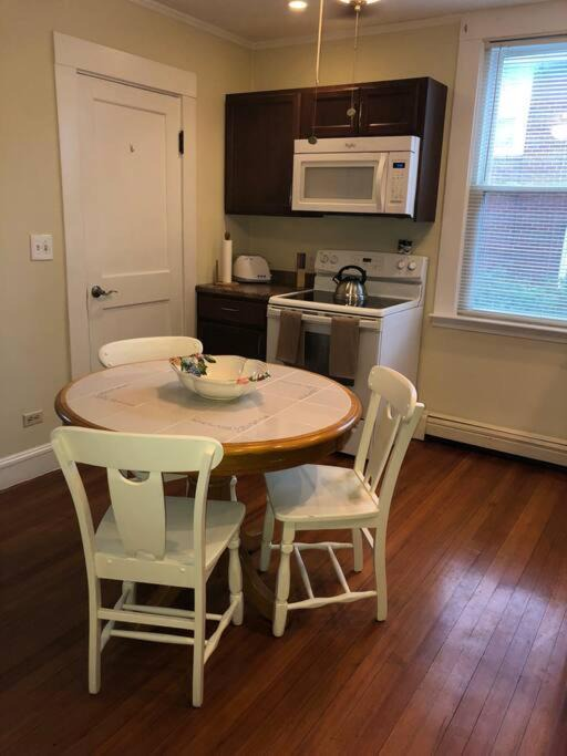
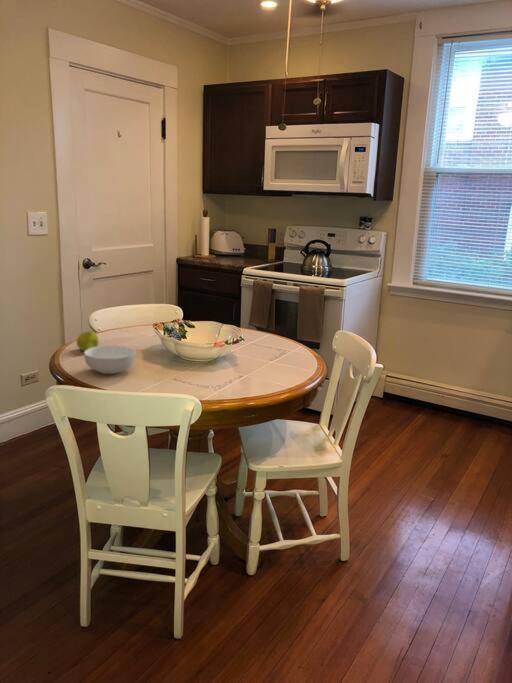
+ cereal bowl (110, 361)
+ fruit (86, 341)
